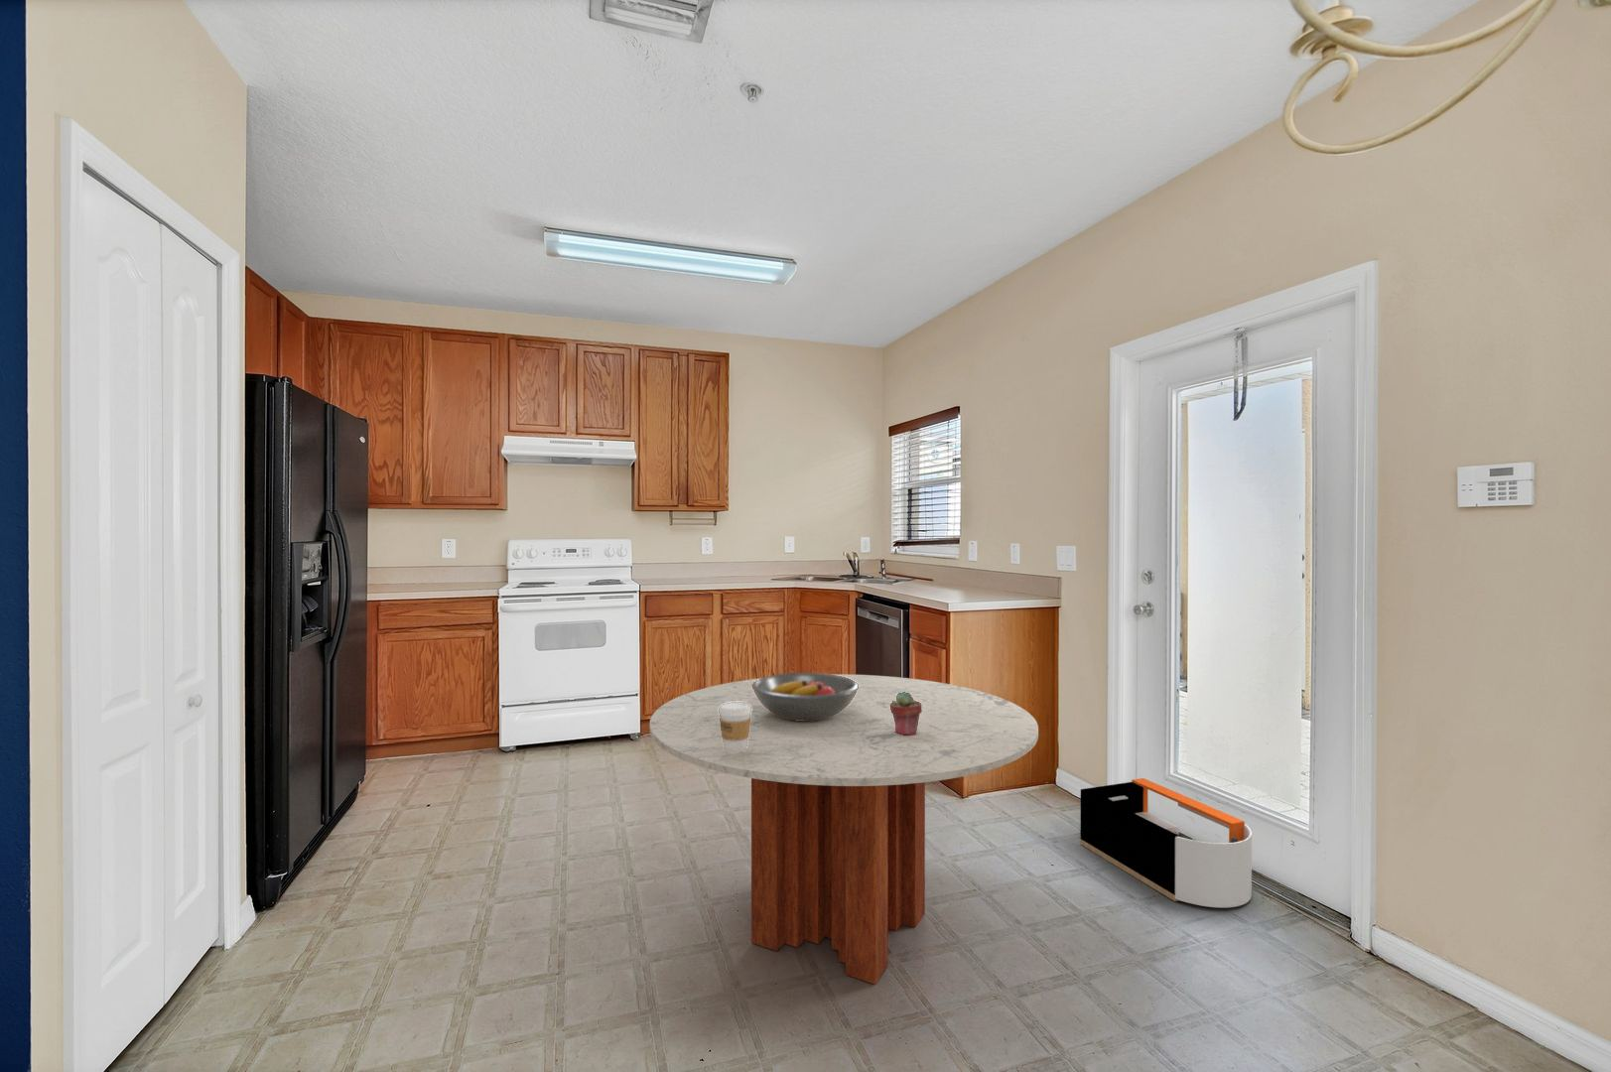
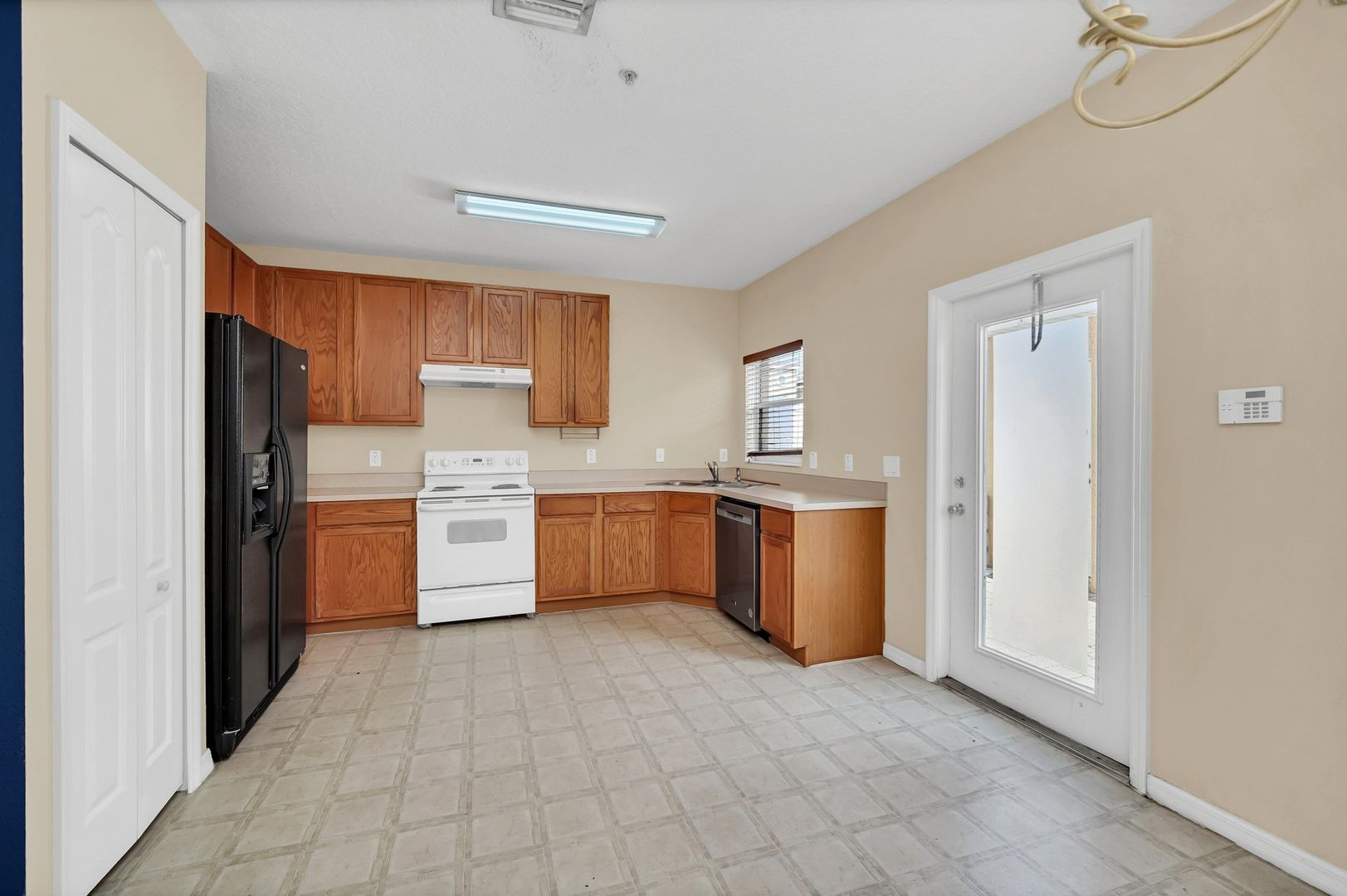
- fruit bowl (805, 694)
- potted succulent (905, 711)
- coffee table (841, 820)
- coffee cup (734, 725)
- storage bin (1168, 839)
